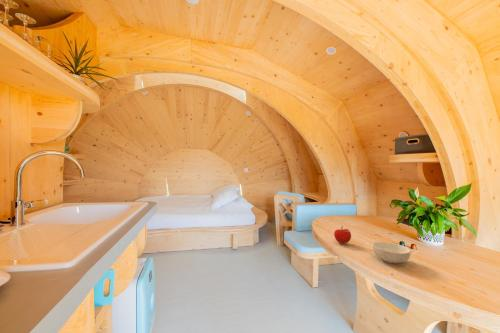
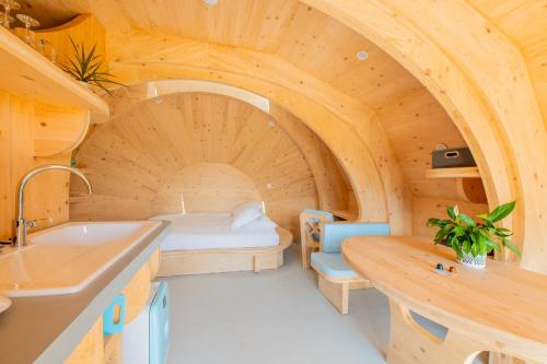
- cereal bowl (390, 253)
- fruit (342, 234)
